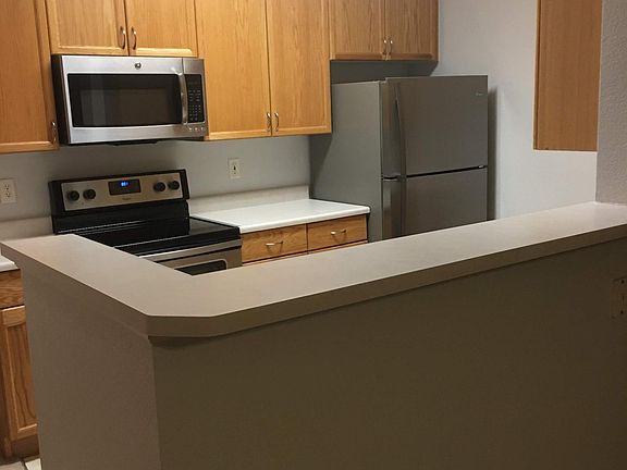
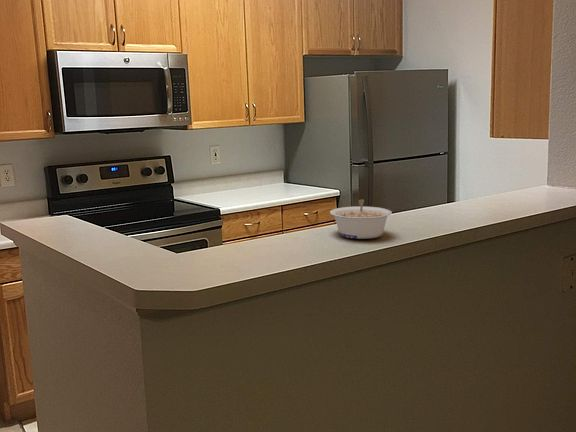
+ legume (359, 220)
